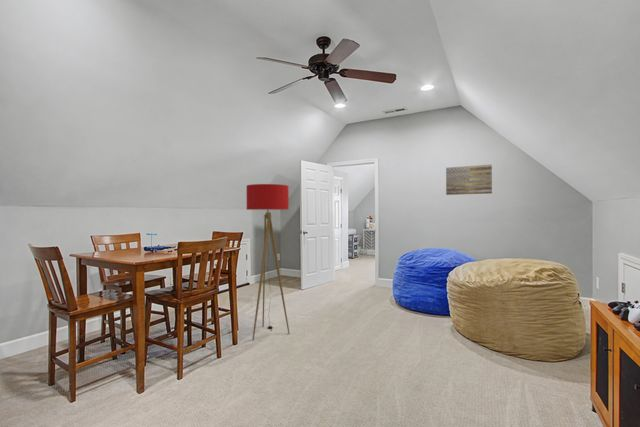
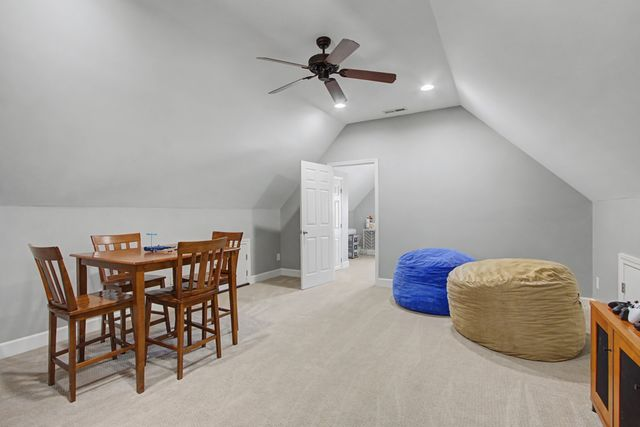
- wall art (468, 180)
- floor lamp (268, 259)
